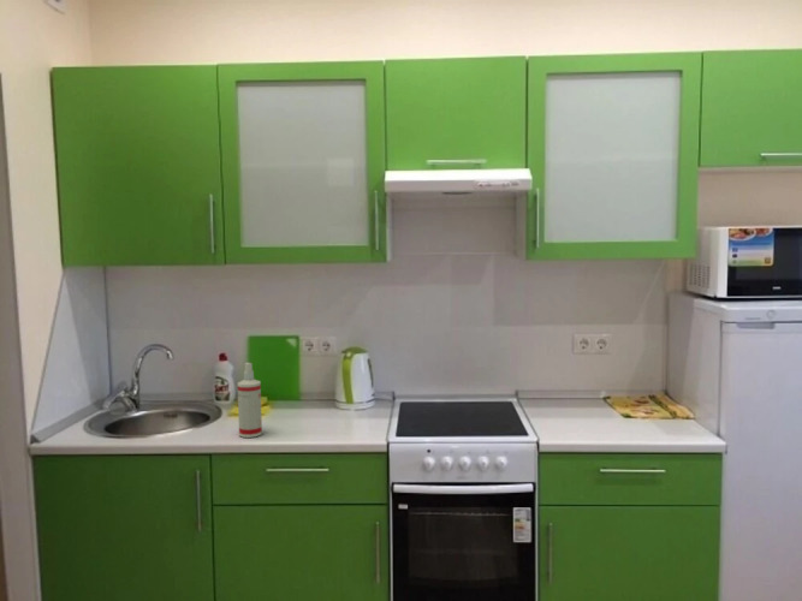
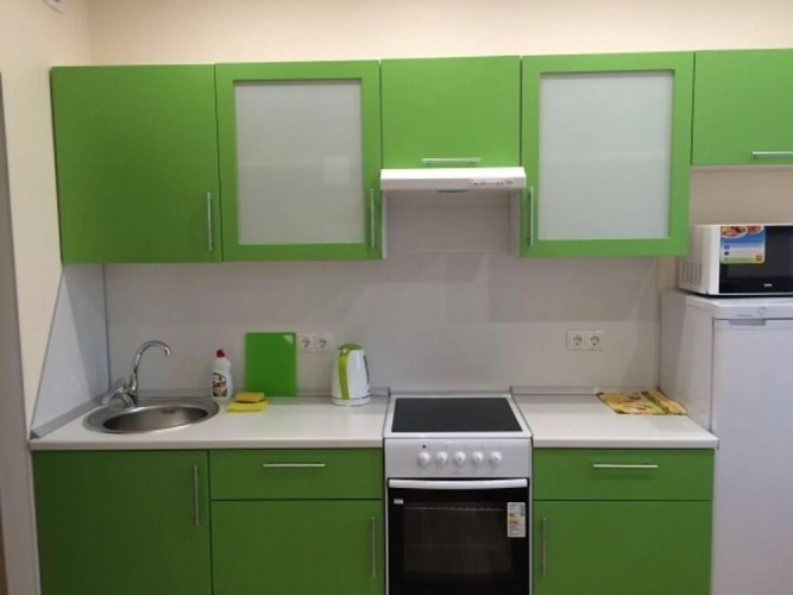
- spray bottle (249, 398)
